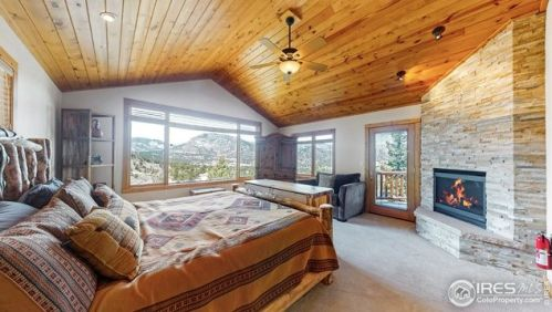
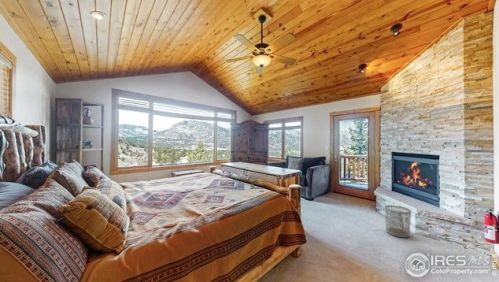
+ waste bin (397, 221)
